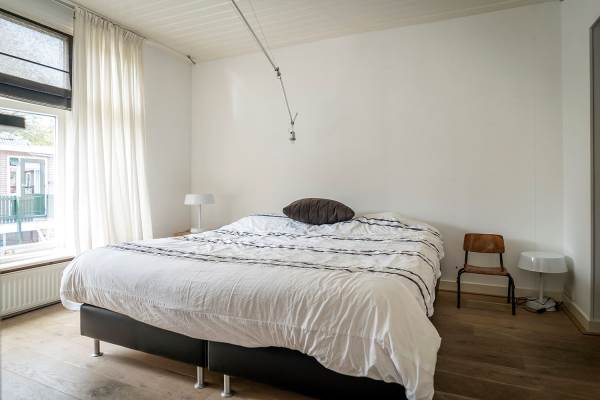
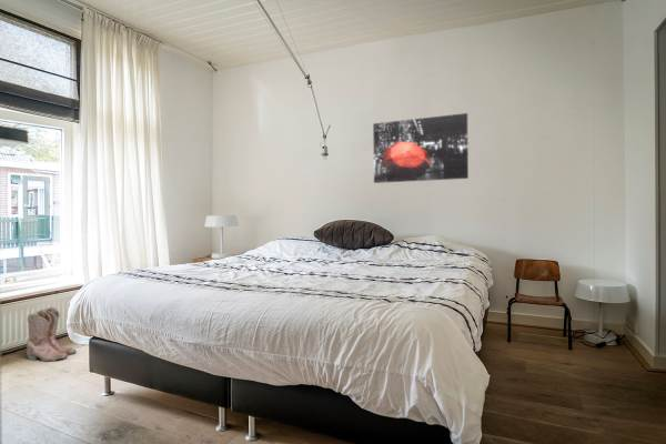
+ boots (51, 332)
+ wall art (418, 150)
